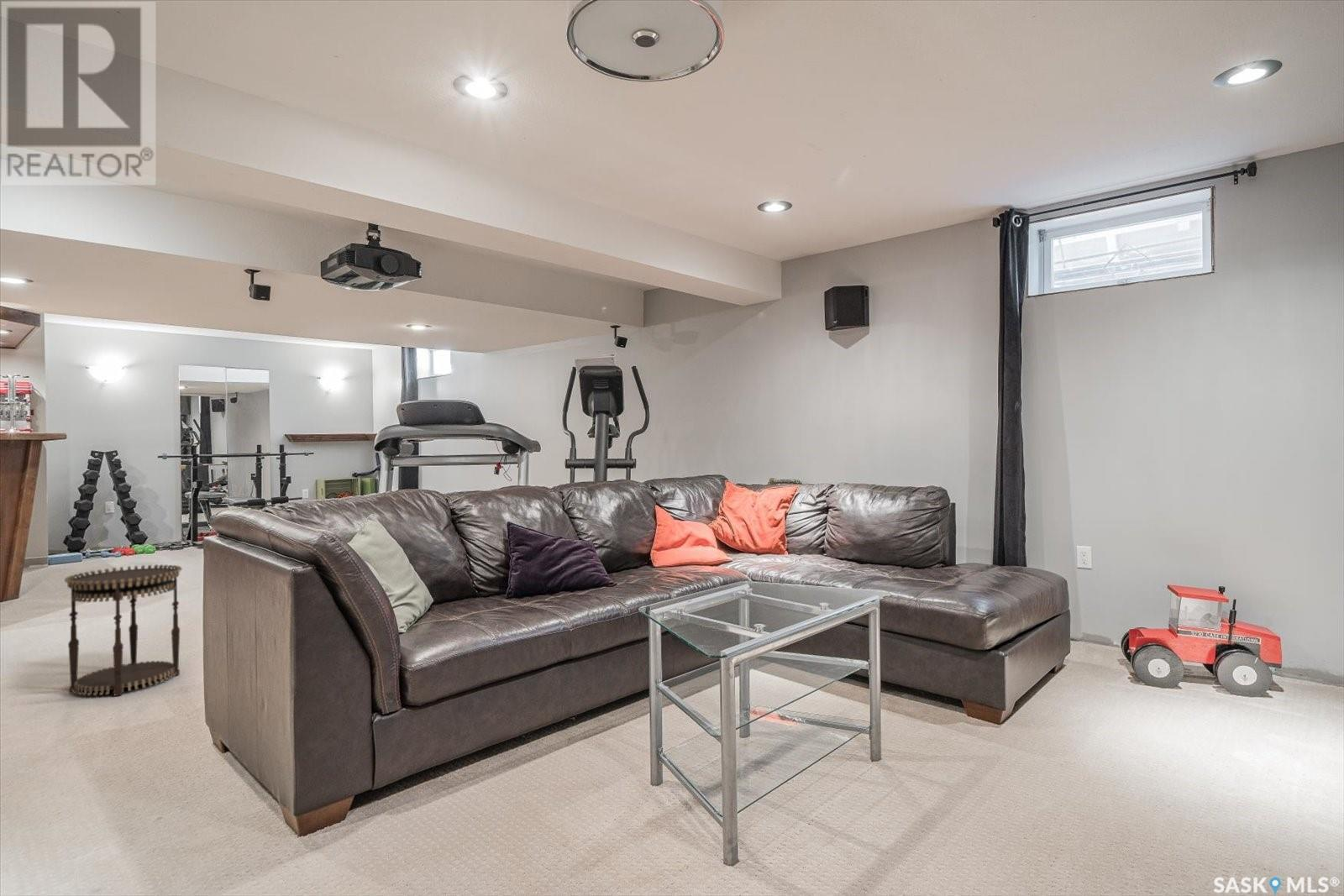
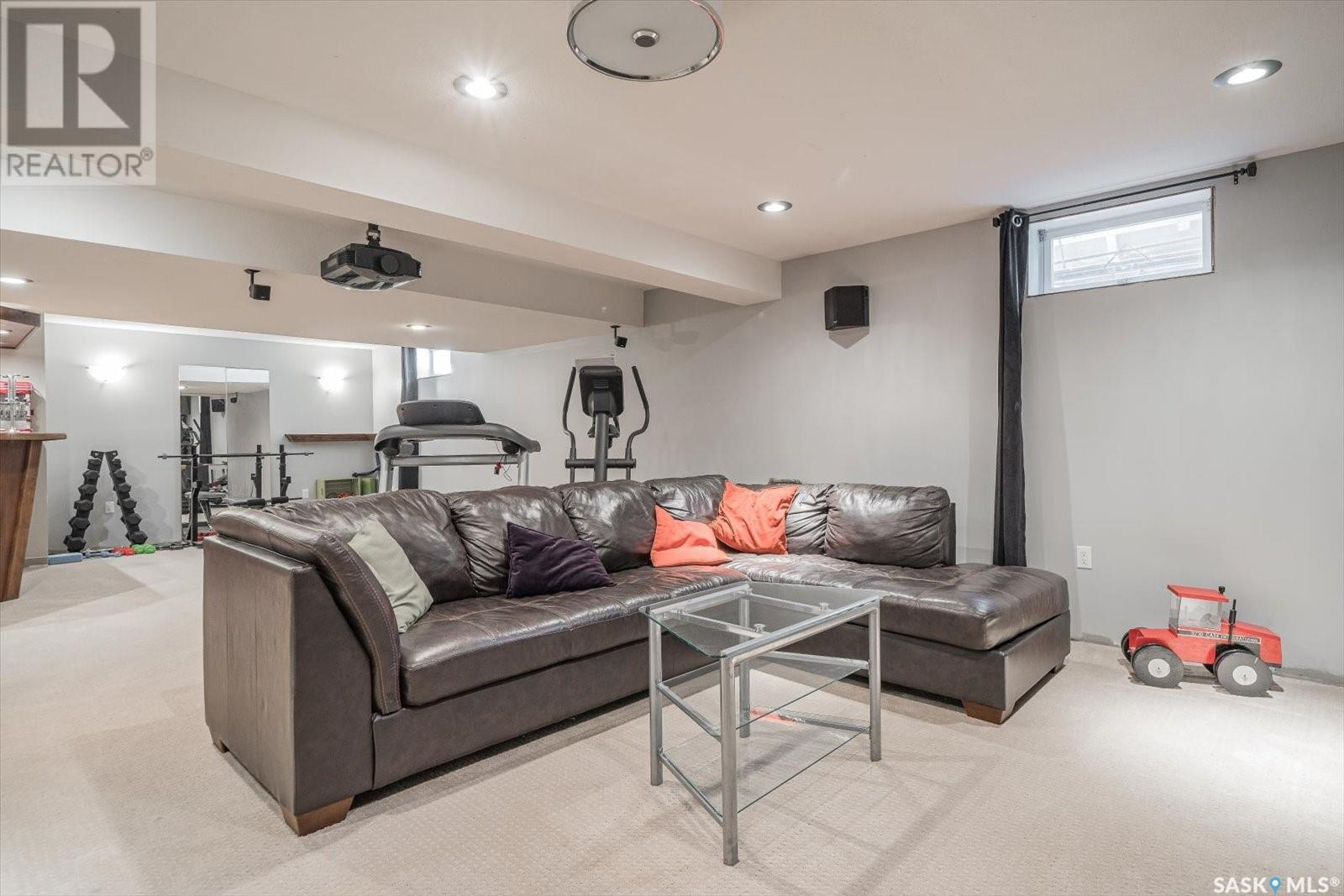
- side table (129, 627)
